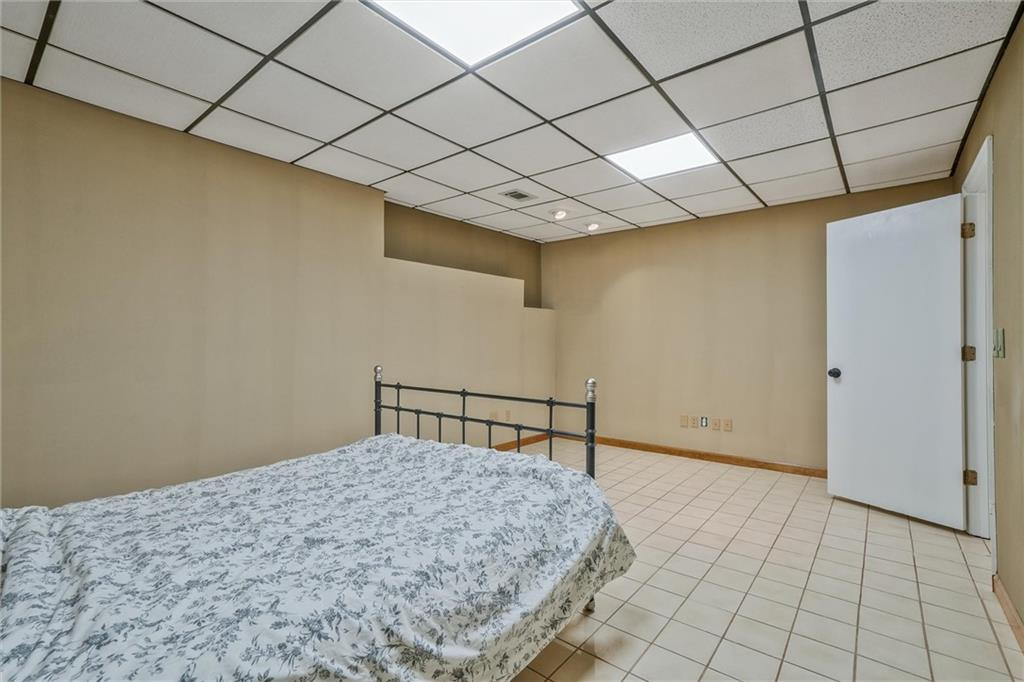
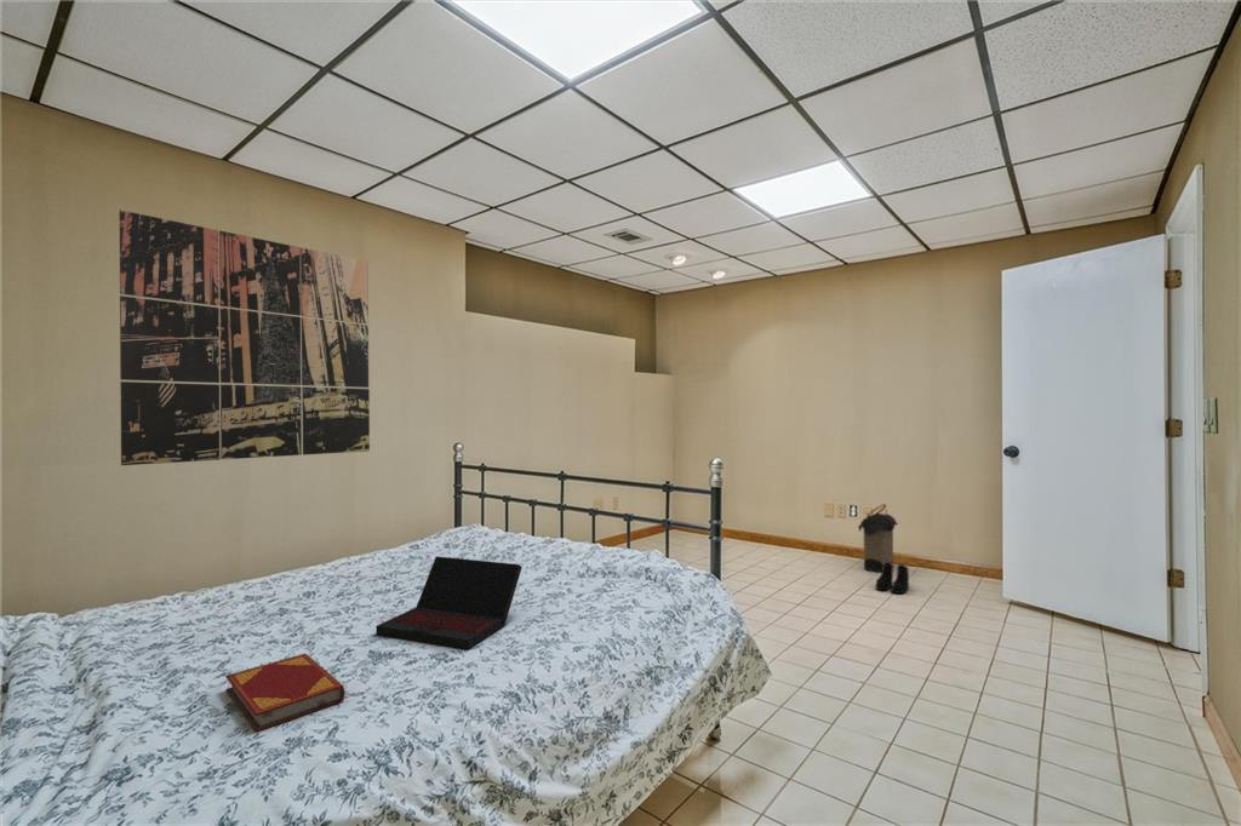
+ boots (892, 575)
+ laundry hamper (876, 534)
+ laptop (452, 597)
+ wall art (262, 348)
+ hardback book (284, 687)
